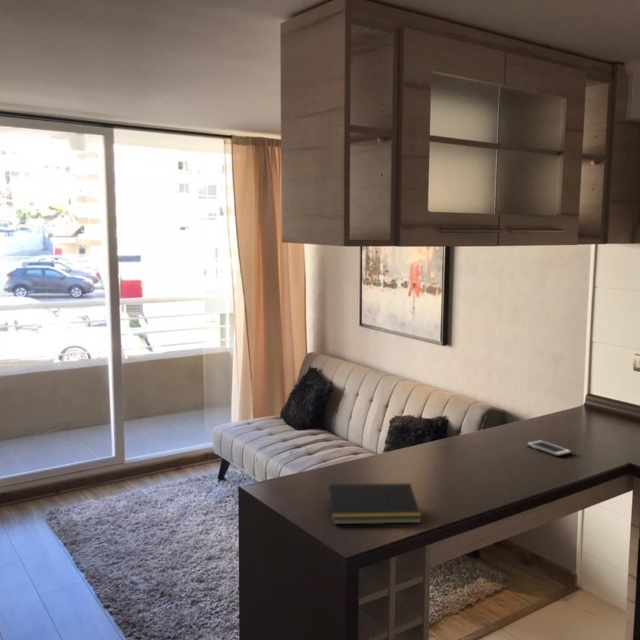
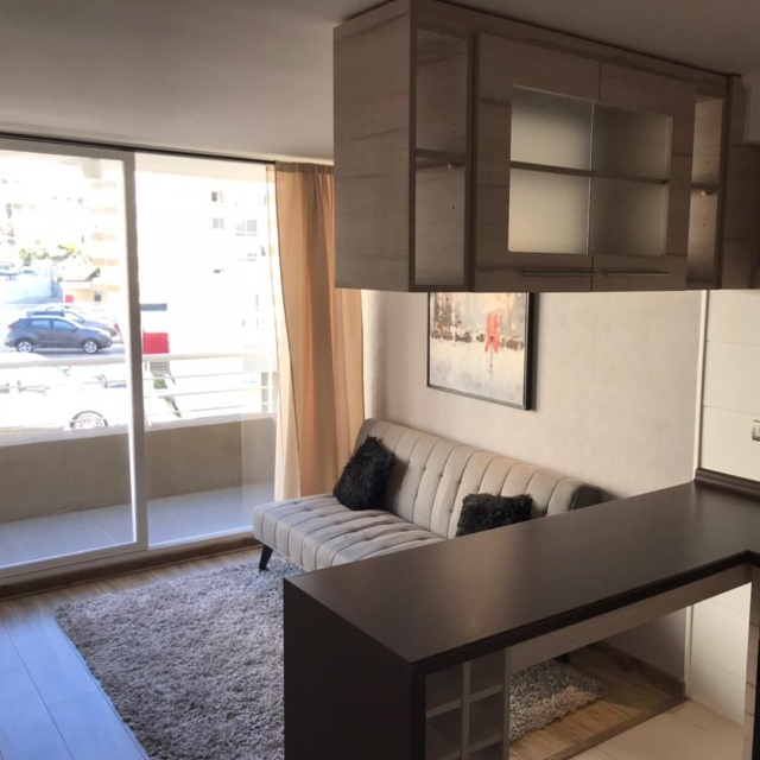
- notepad (373, 502)
- cell phone (548, 448)
